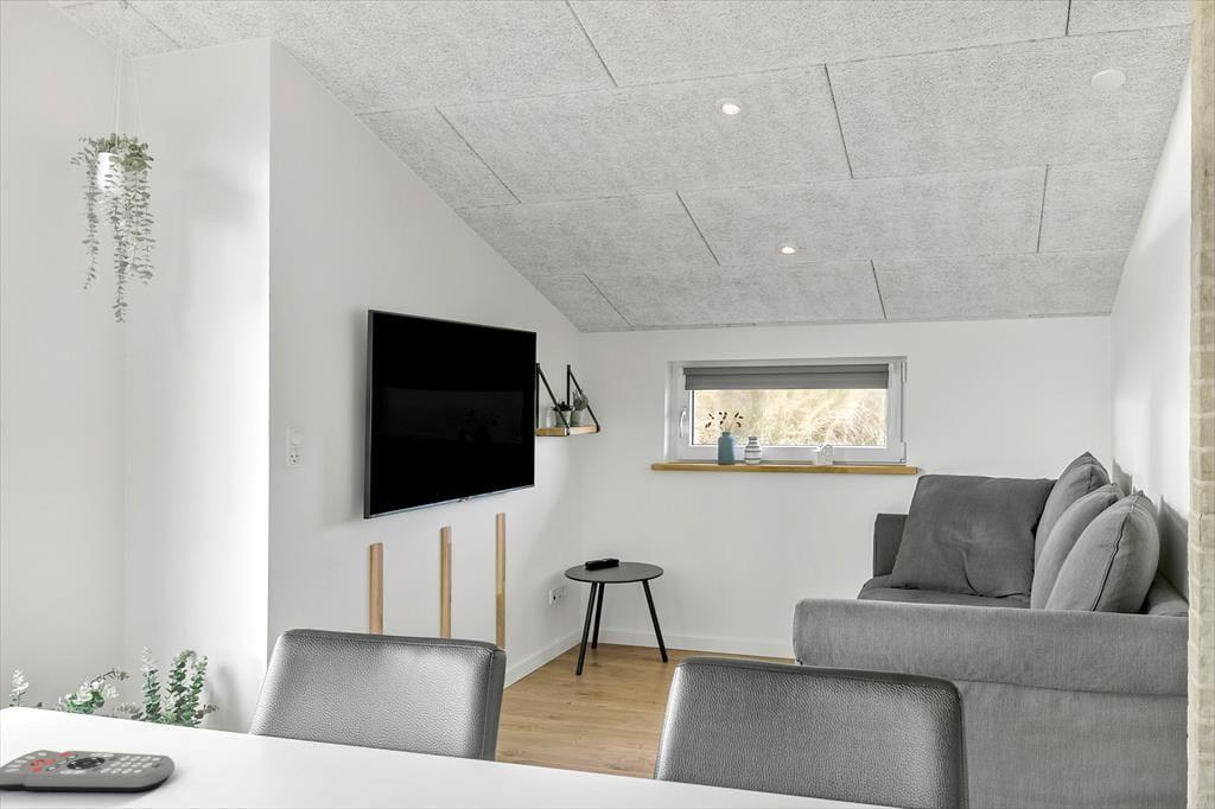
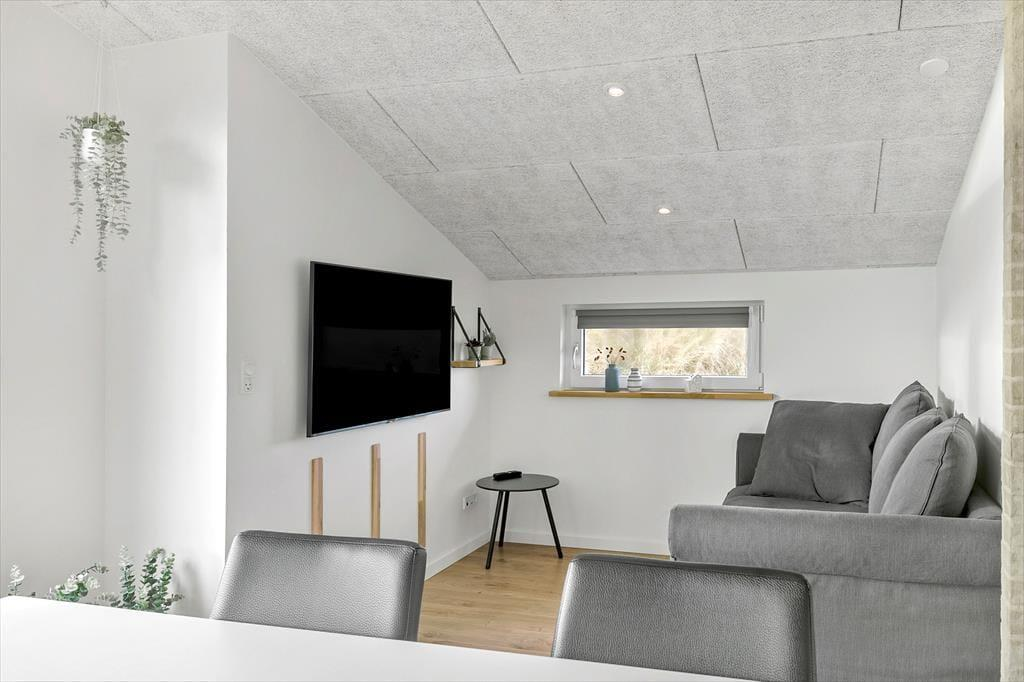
- remote control (88, 771)
